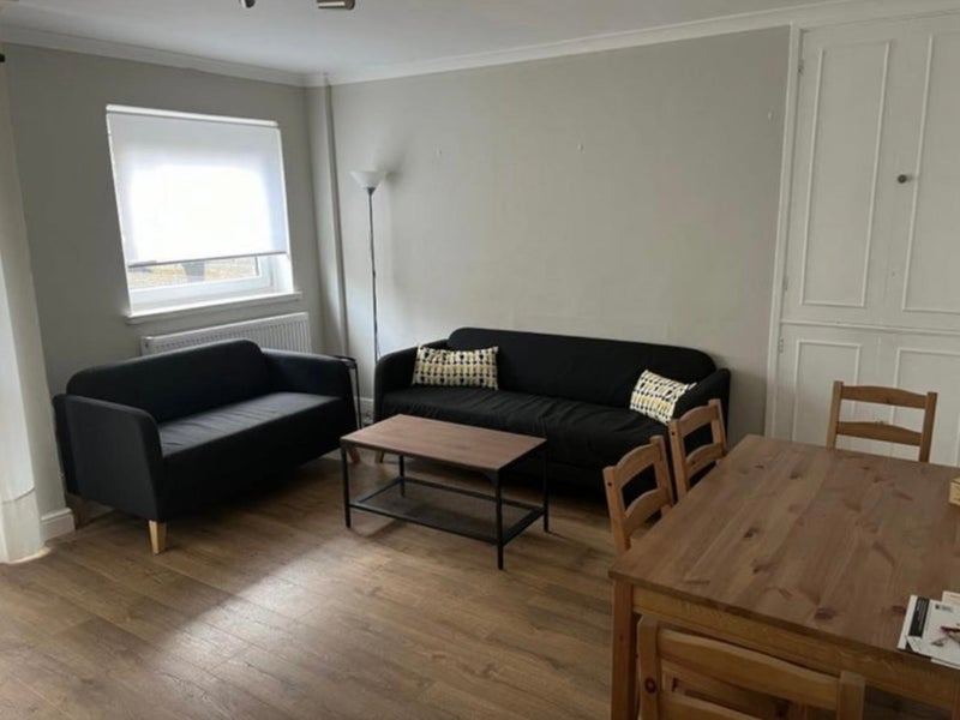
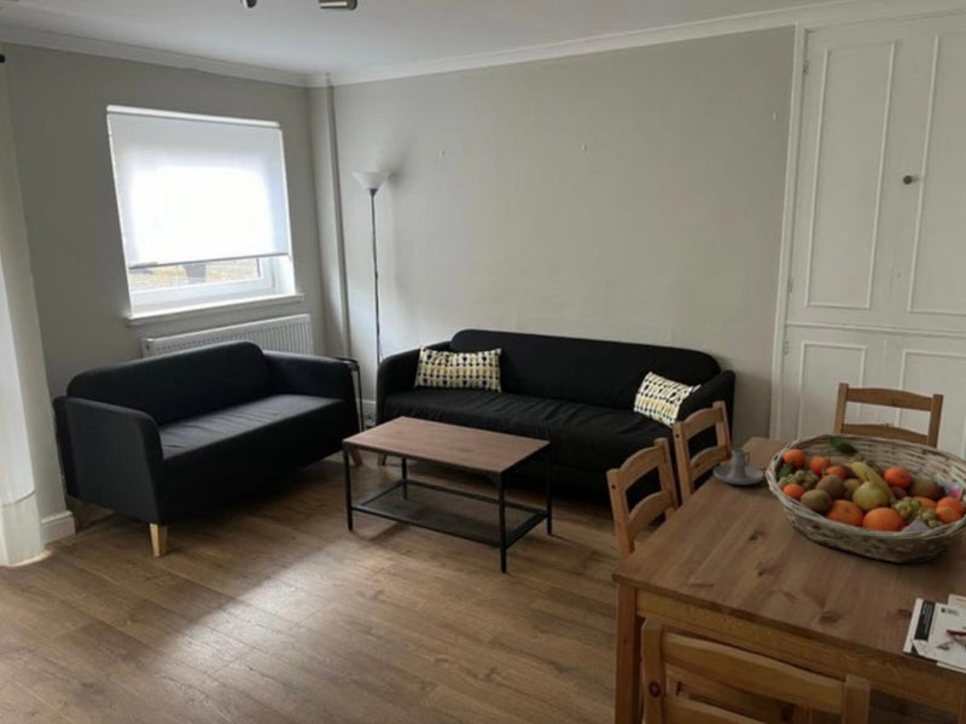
+ fruit basket (868, 494)
+ candle holder (740, 463)
